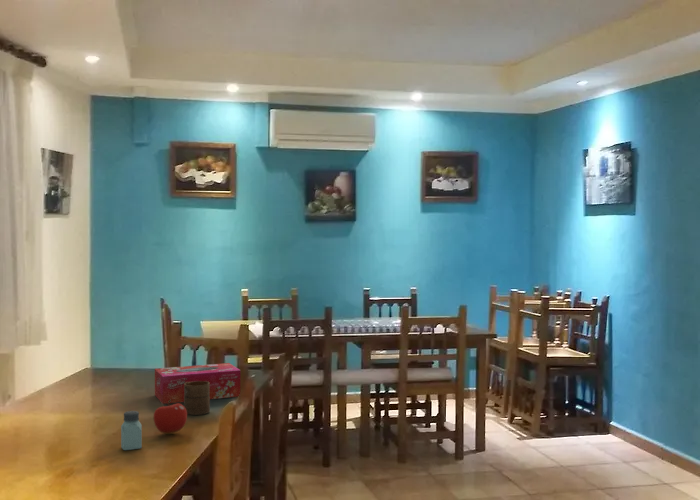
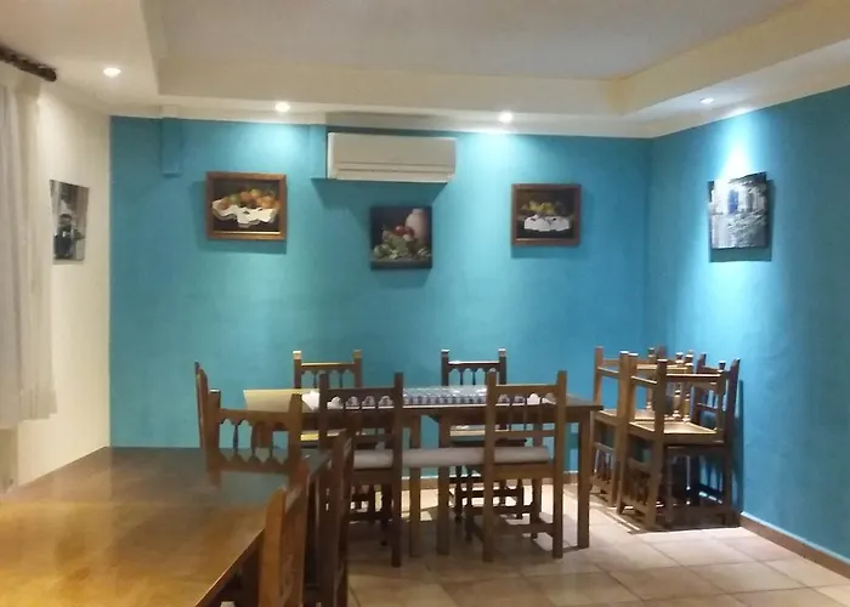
- cup (196, 397)
- tissue box (197, 380)
- saltshaker (131, 430)
- fruit (170, 416)
